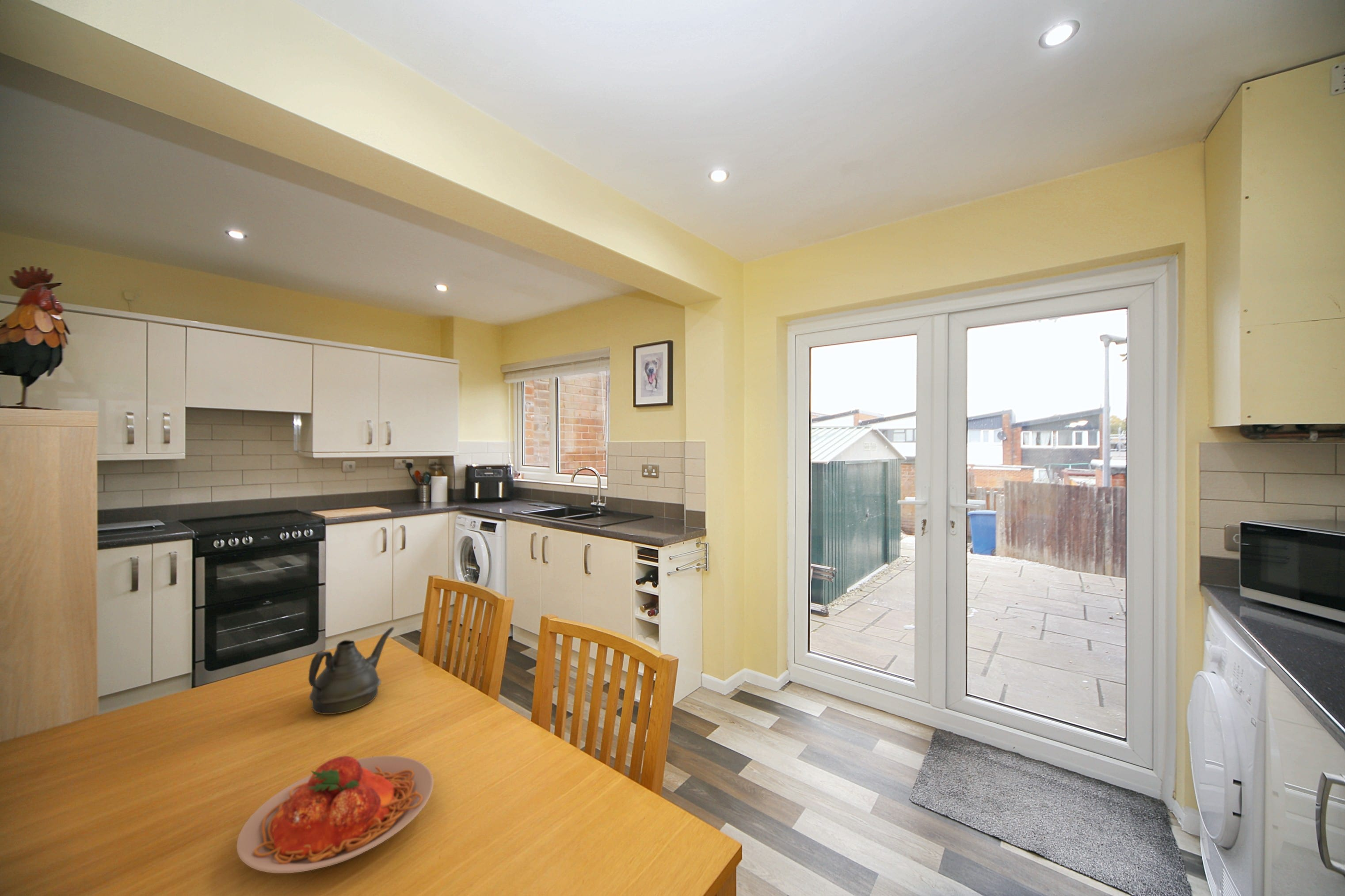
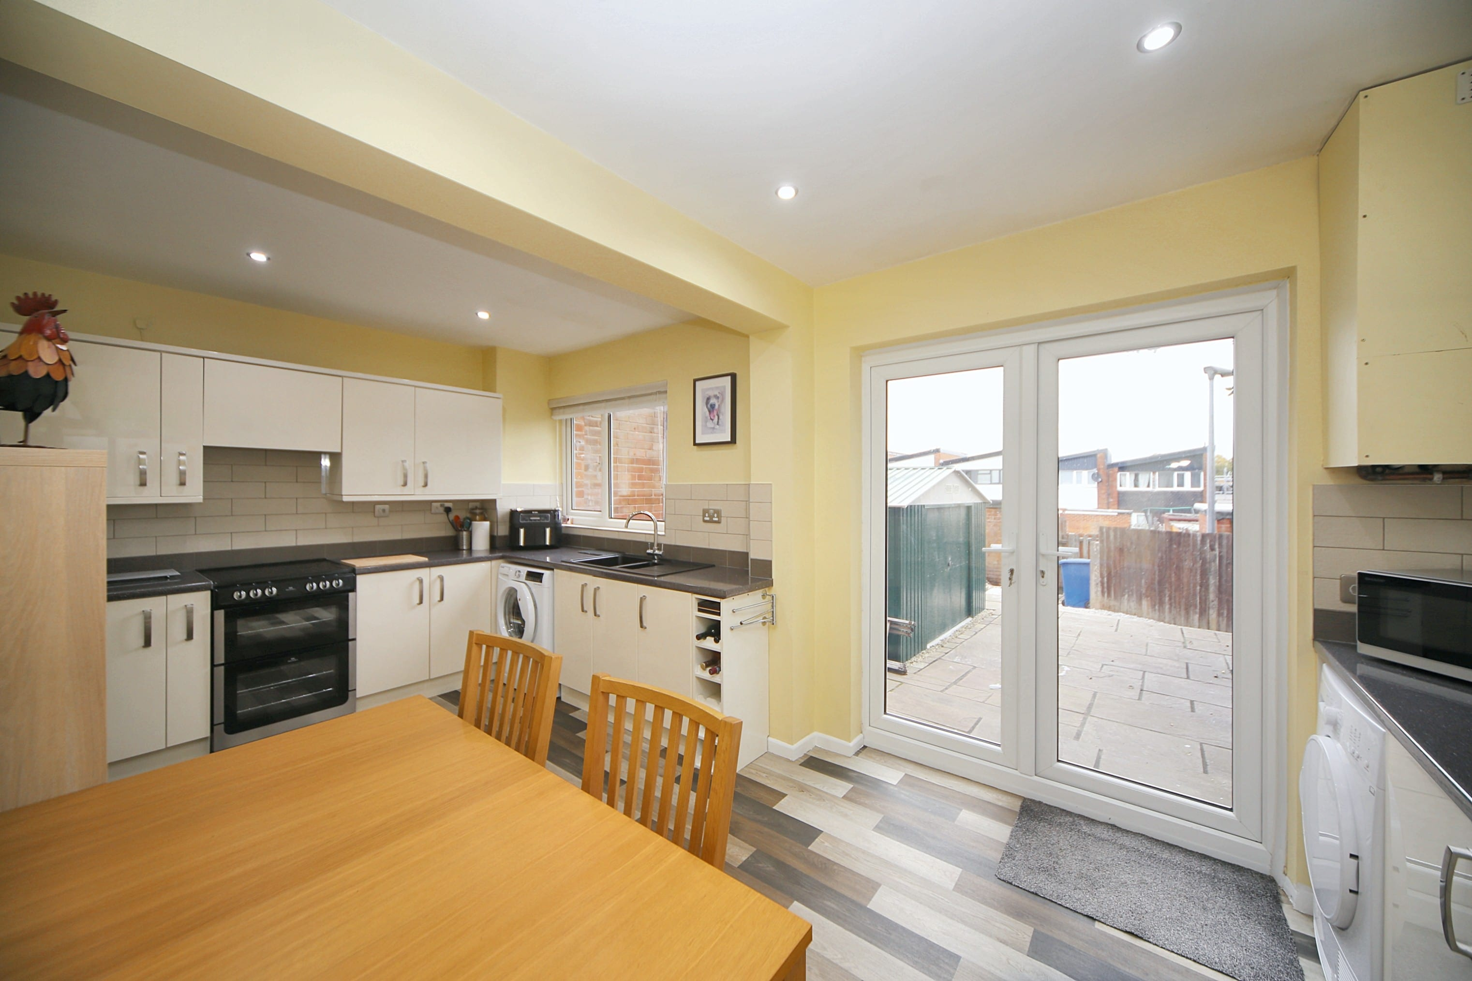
- teapot (357, 666)
- plate (343, 795)
